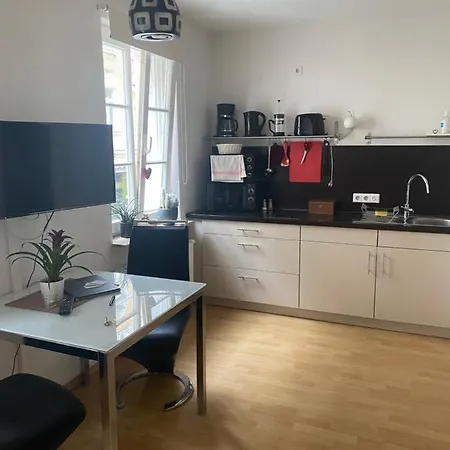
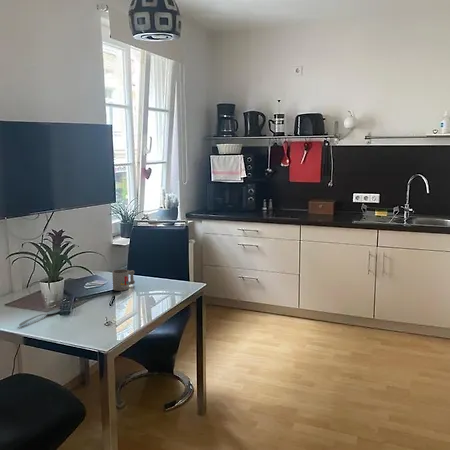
+ spoon (40, 315)
+ mug (124, 278)
